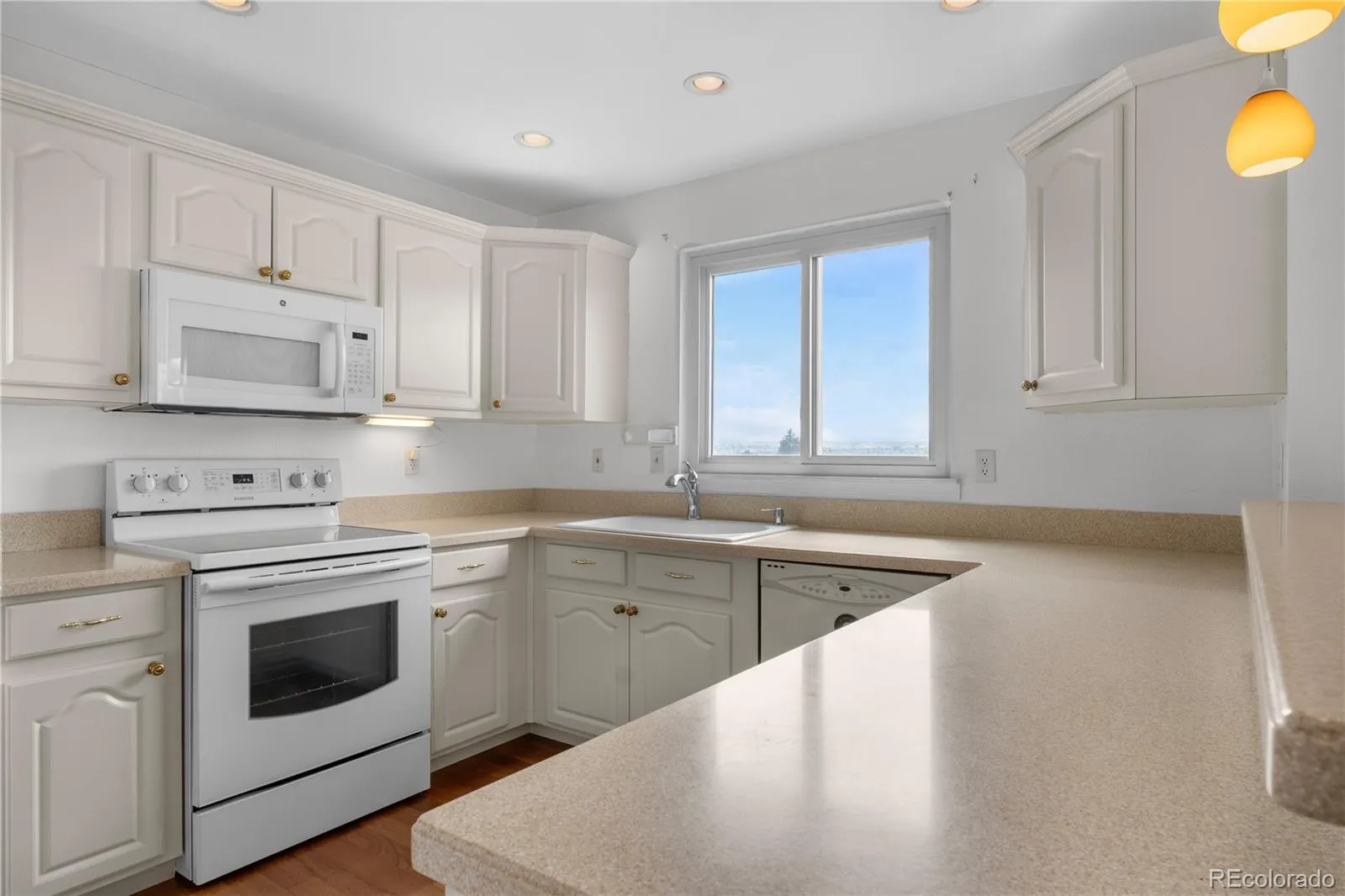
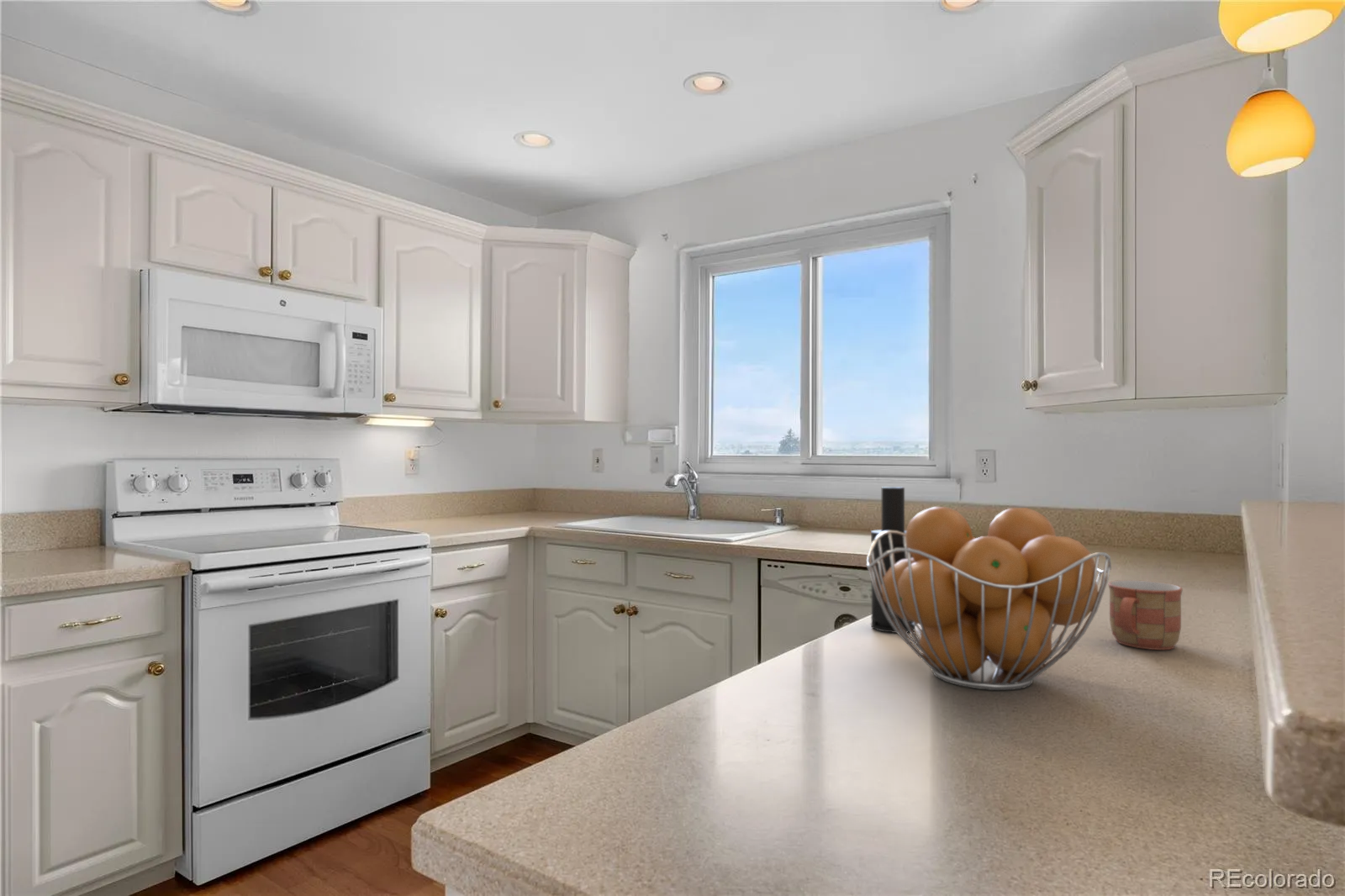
+ mug (1141, 615)
+ soap dispenser (894, 556)
+ fruit basket (981, 591)
